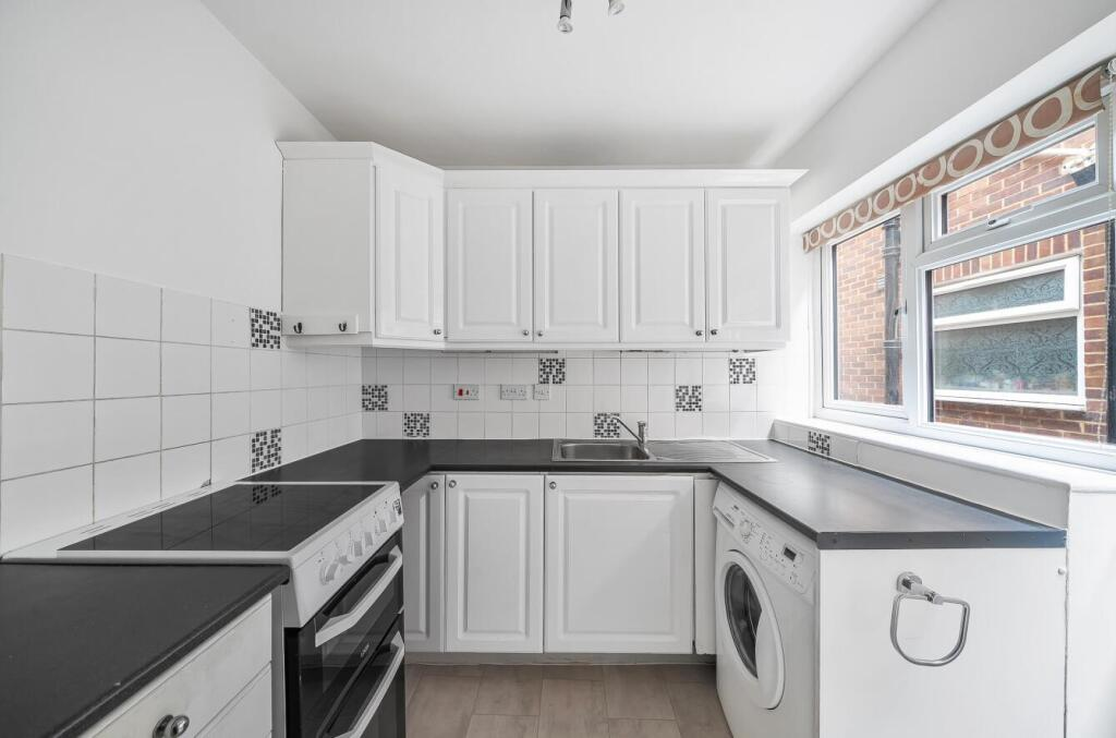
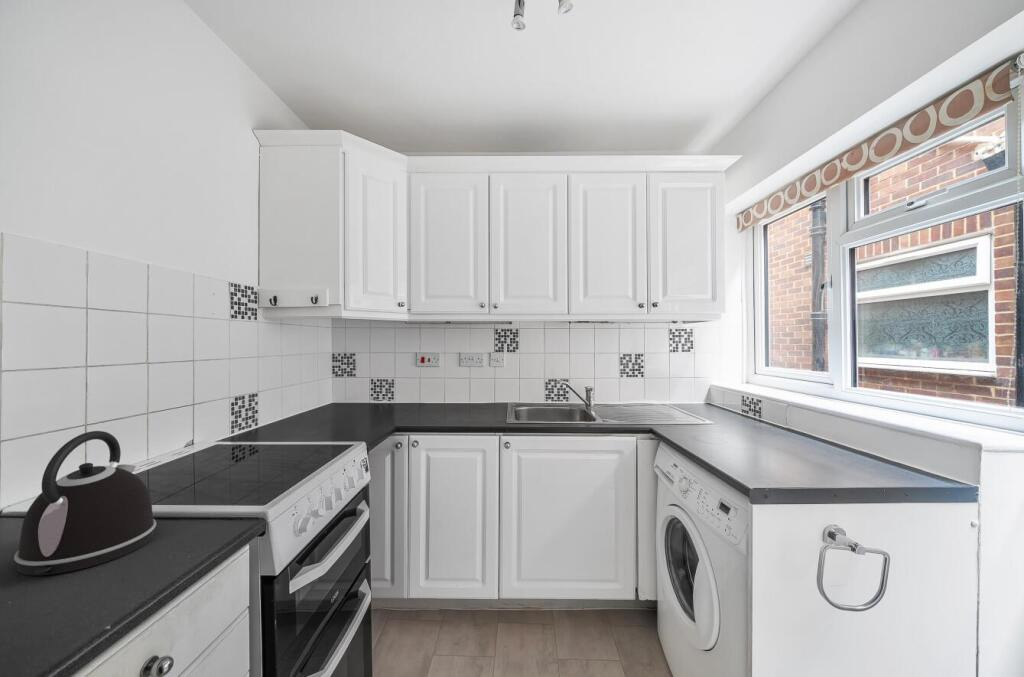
+ kettle (91, 489)
